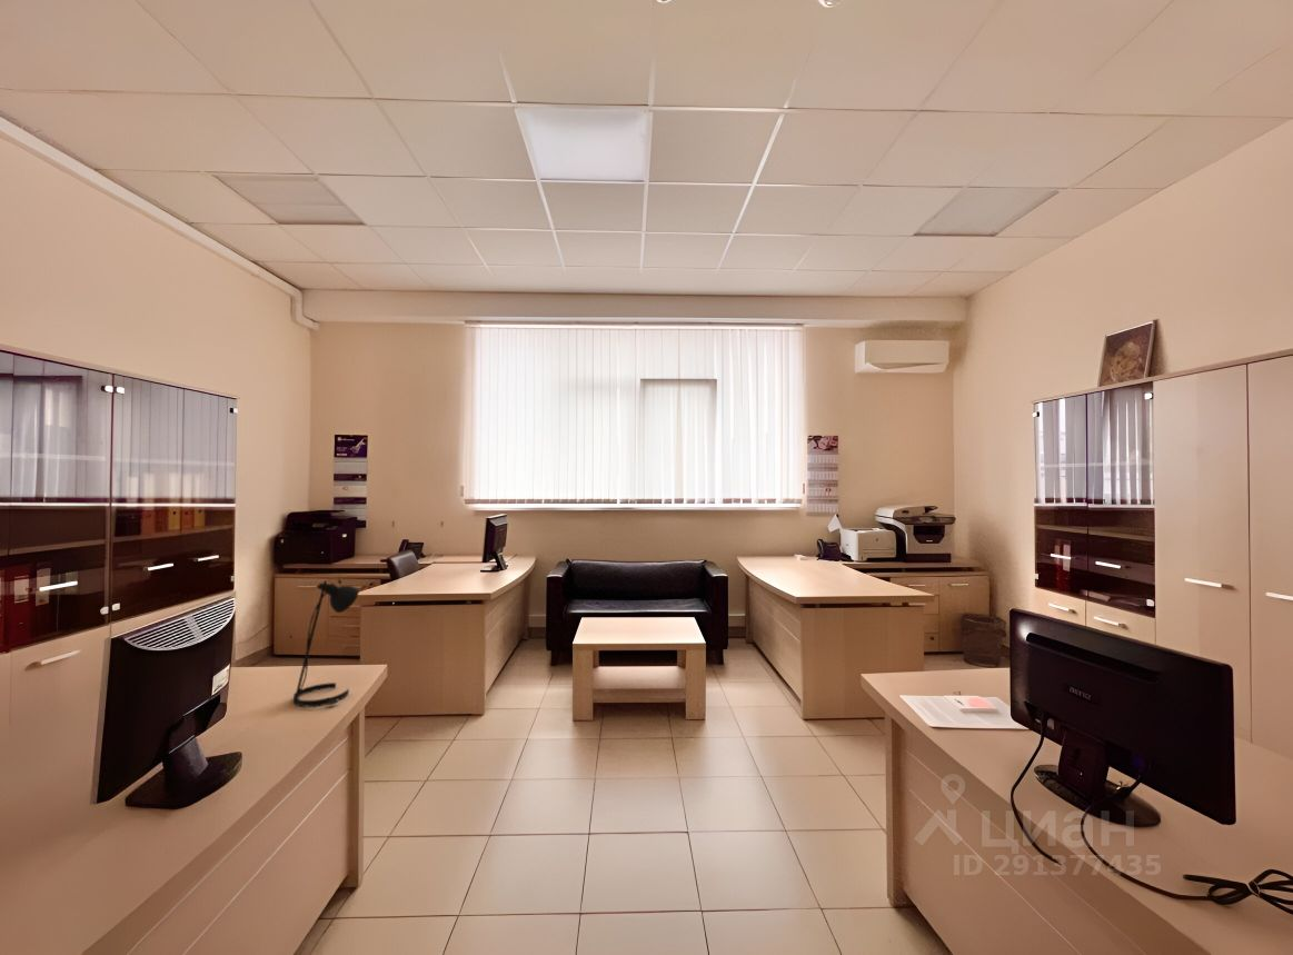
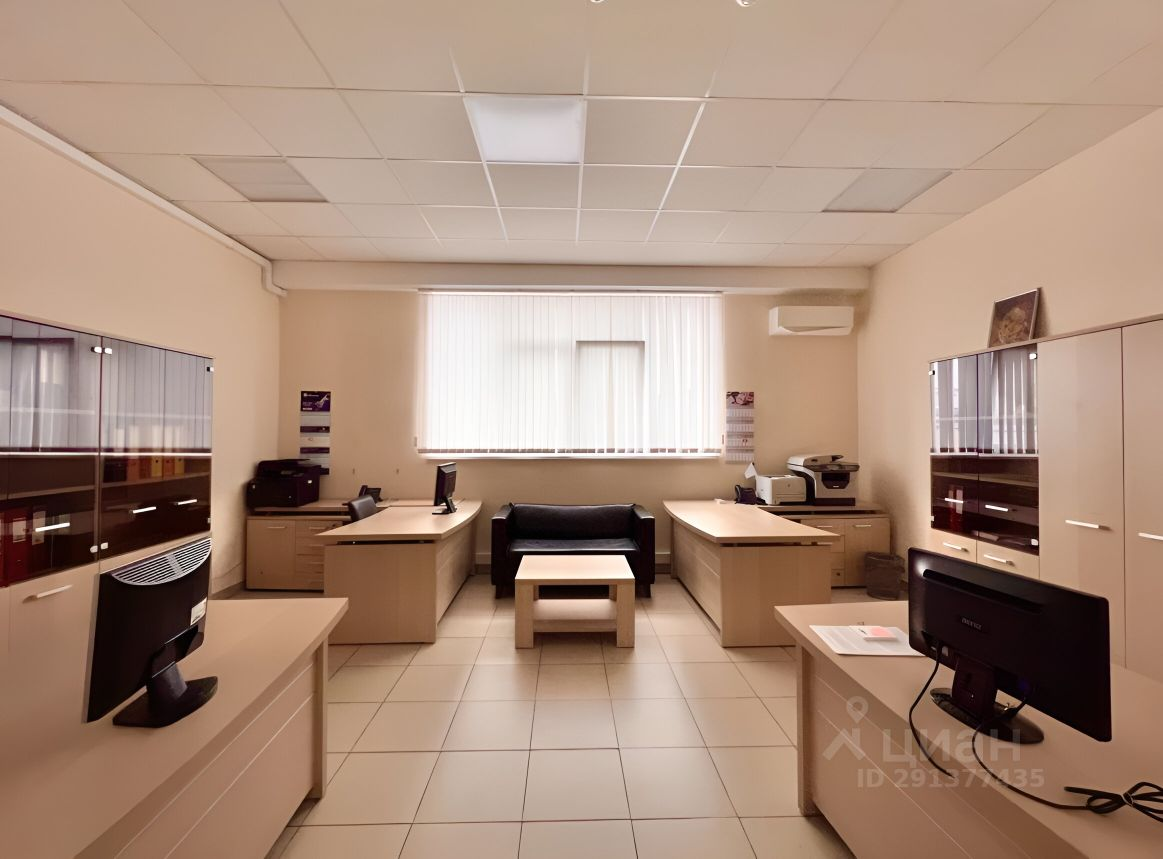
- desk lamp (312, 636)
